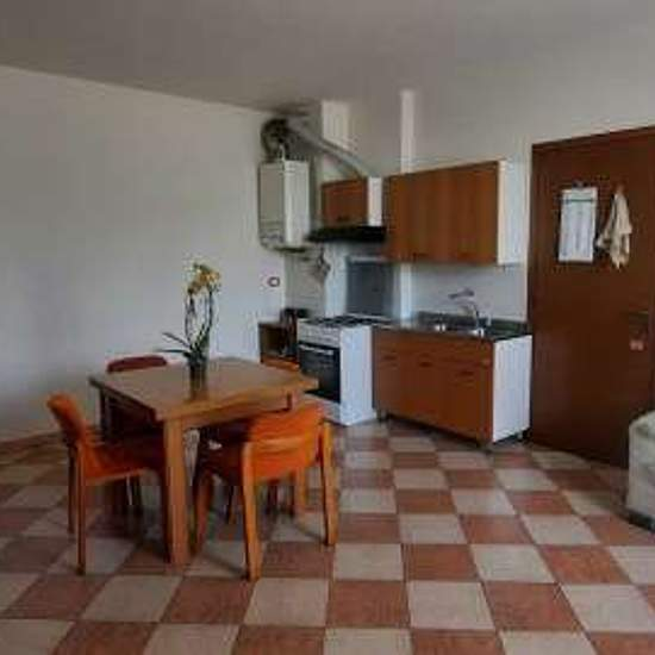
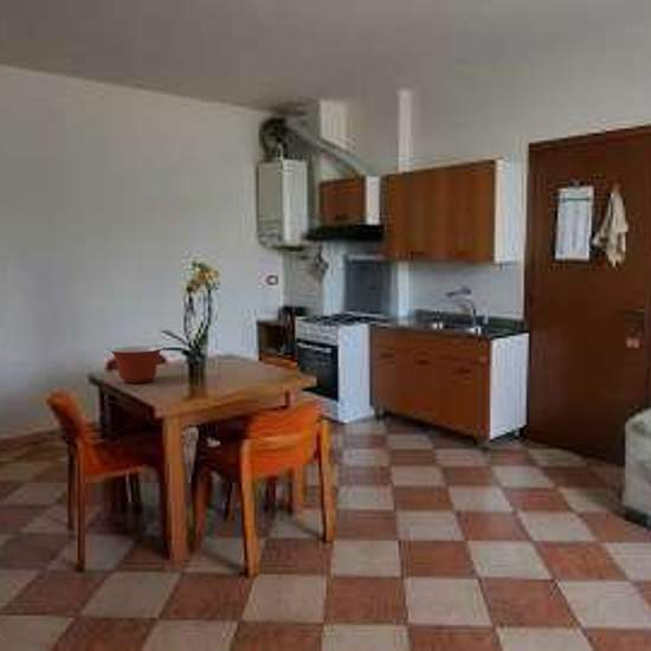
+ mixing bowl (137, 365)
